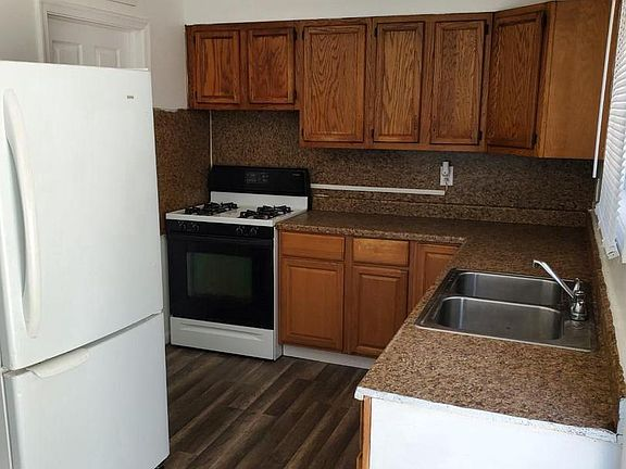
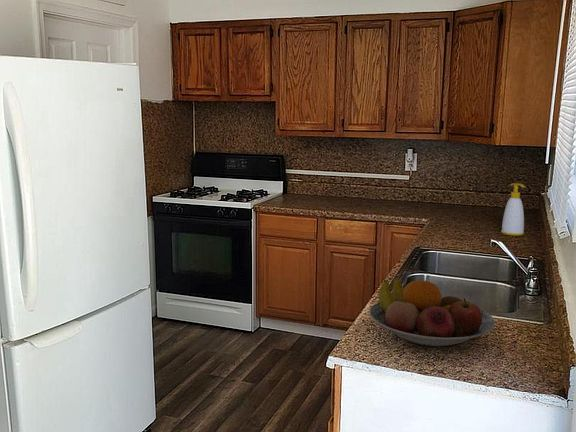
+ fruit bowl (430, 310)
+ soap bottle (514, 208)
